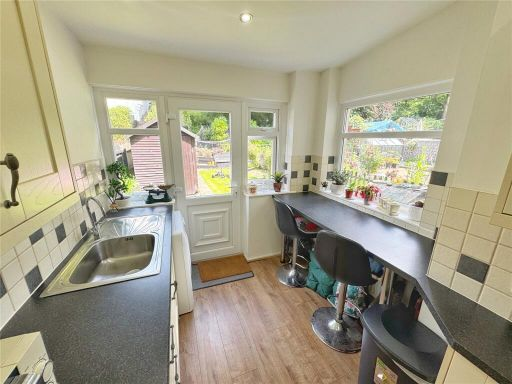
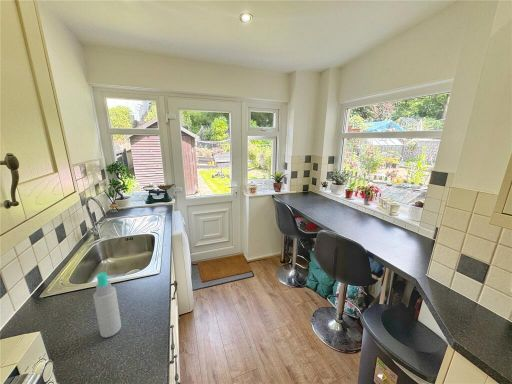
+ spray bottle (106, 303)
